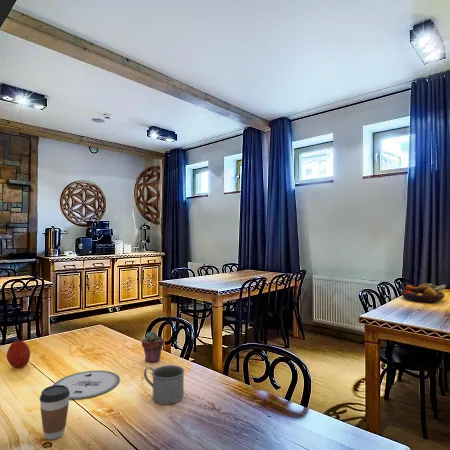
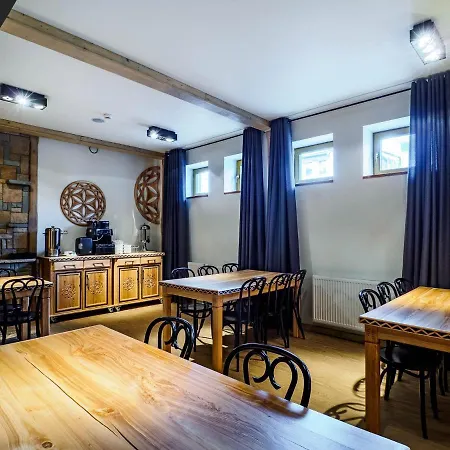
- coffee cup (54, 412)
- mug (165, 383)
- apple (18, 352)
- plate (86, 382)
- fruit bowl (422, 290)
- potted succulent (152, 345)
